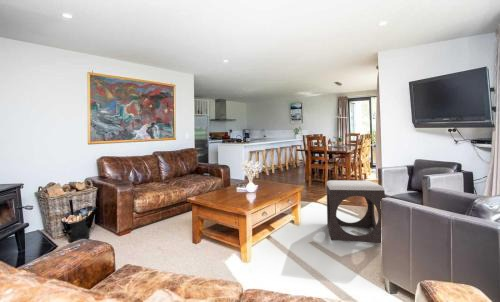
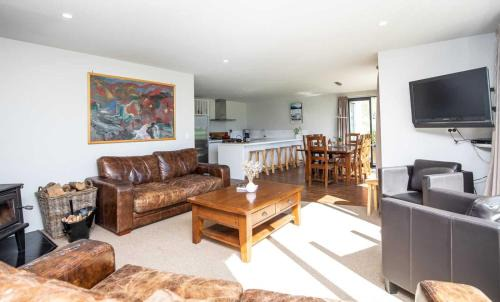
- footstool (350, 196)
